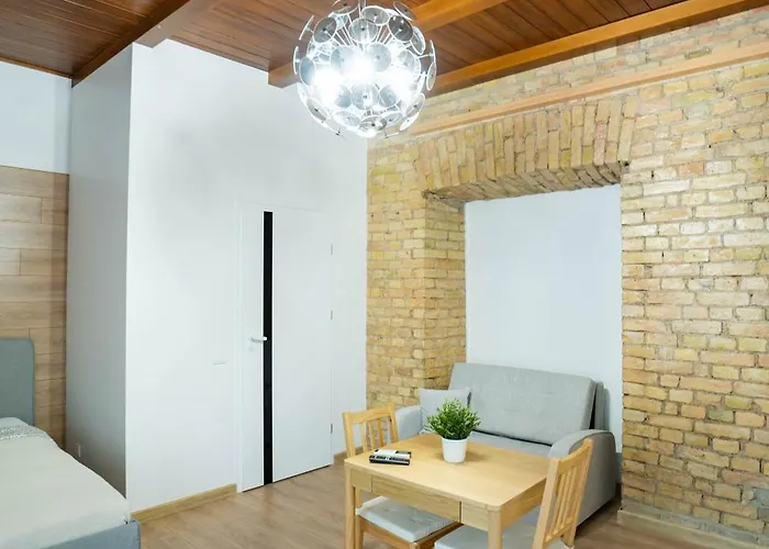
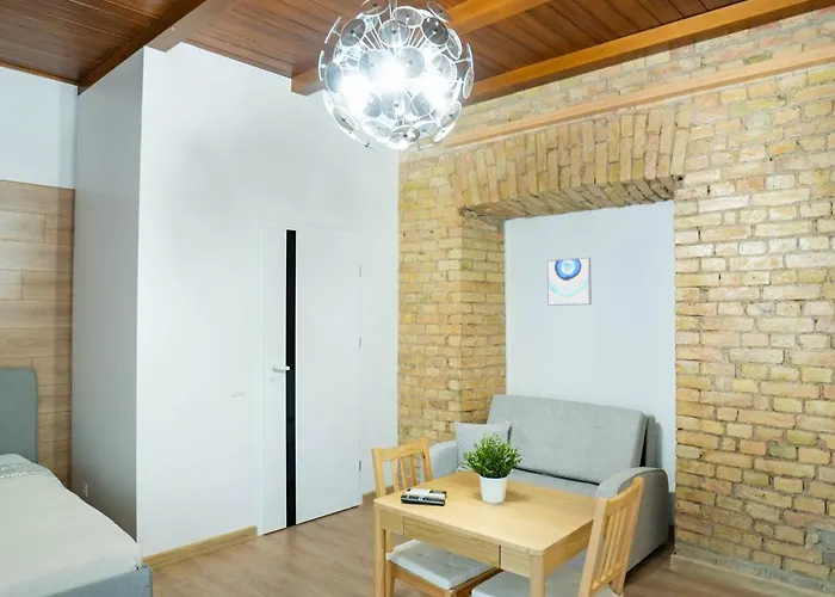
+ wall art (568, 282)
